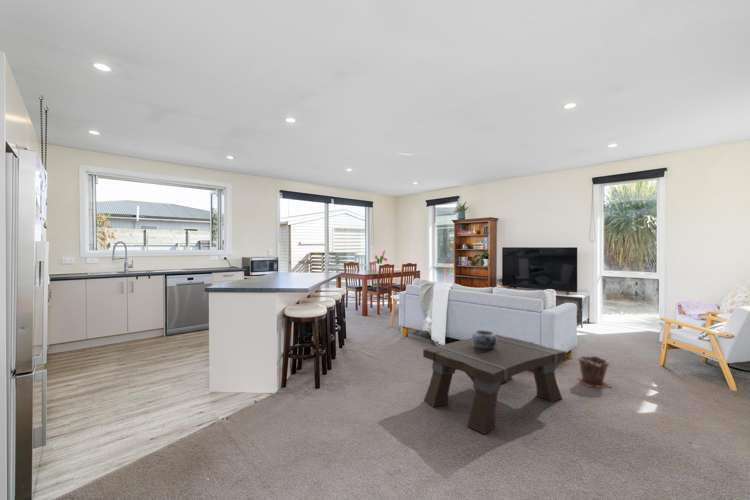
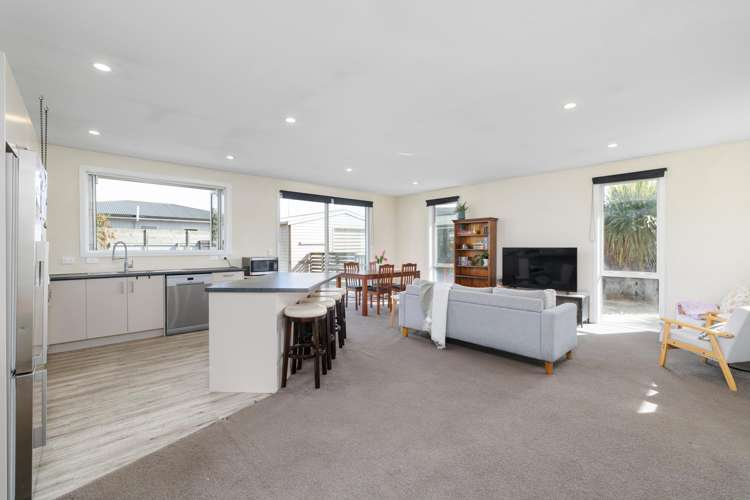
- plant pot (593, 370)
- coffee table (493, 374)
- decorative bowl (484, 339)
